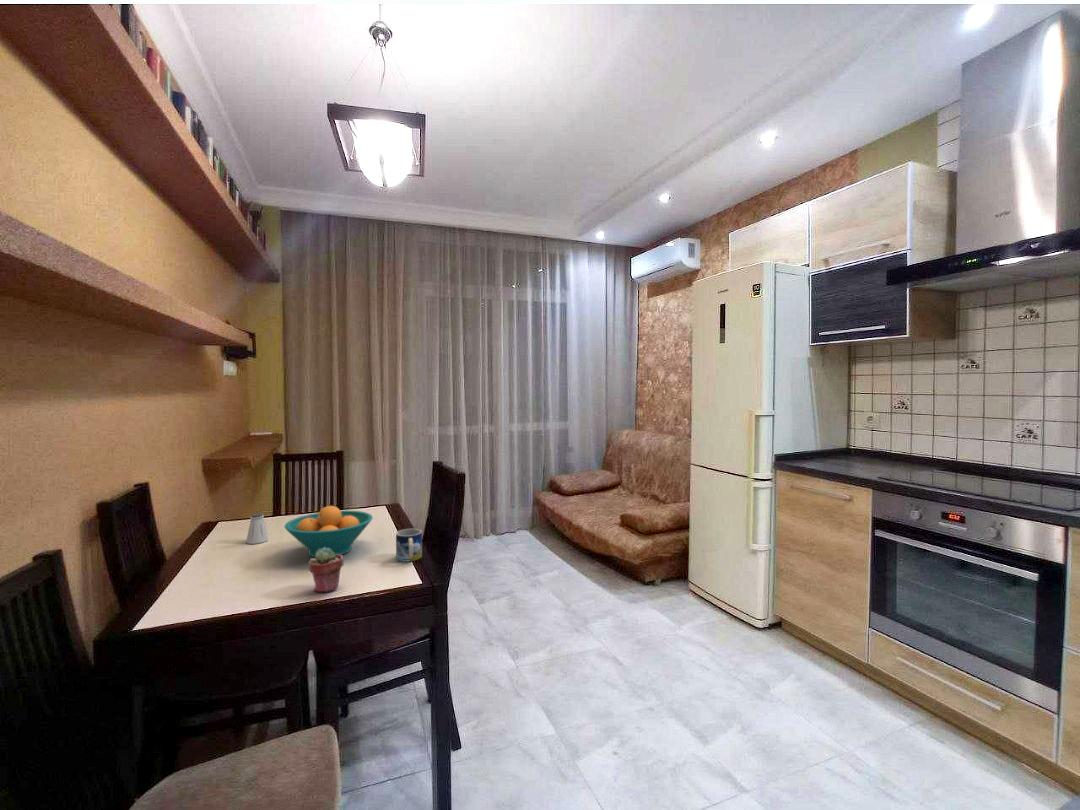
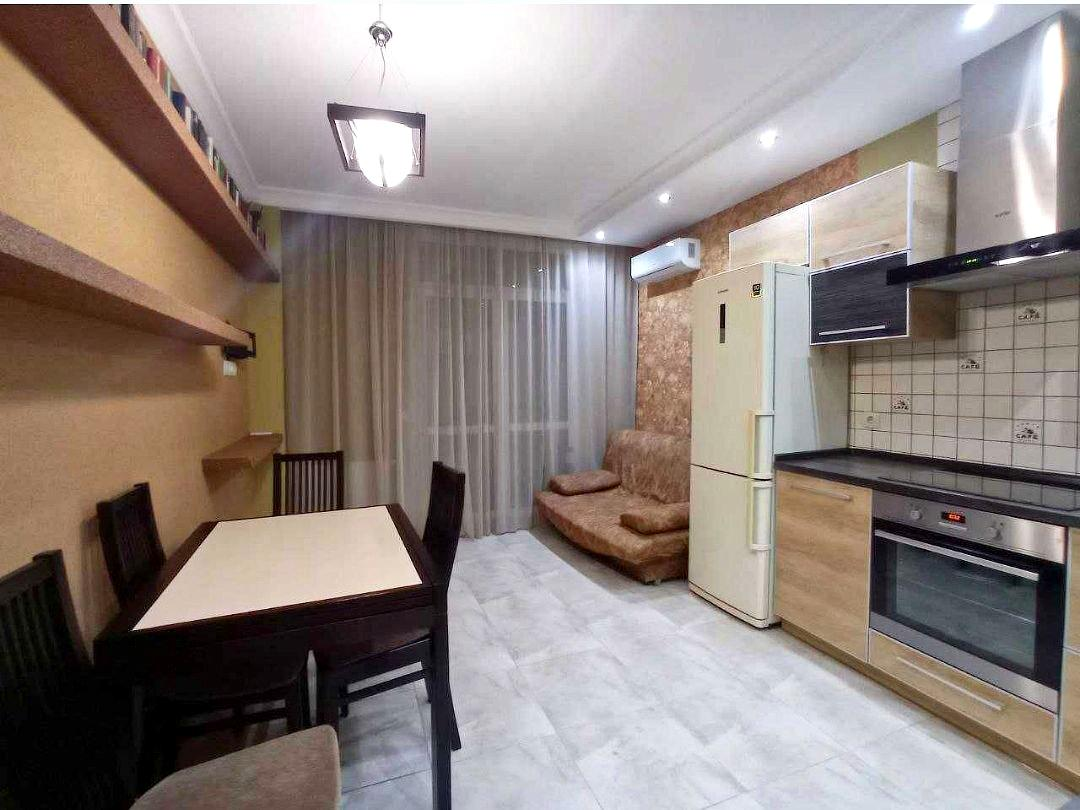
- mug (409, 546)
- saltshaker (257, 527)
- potted succulent (326, 567)
- fruit bowl (330, 529)
